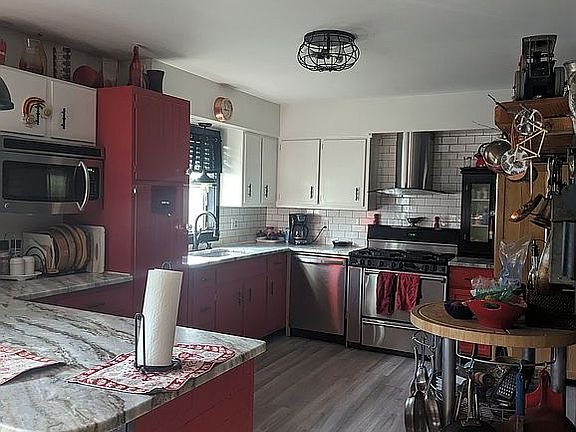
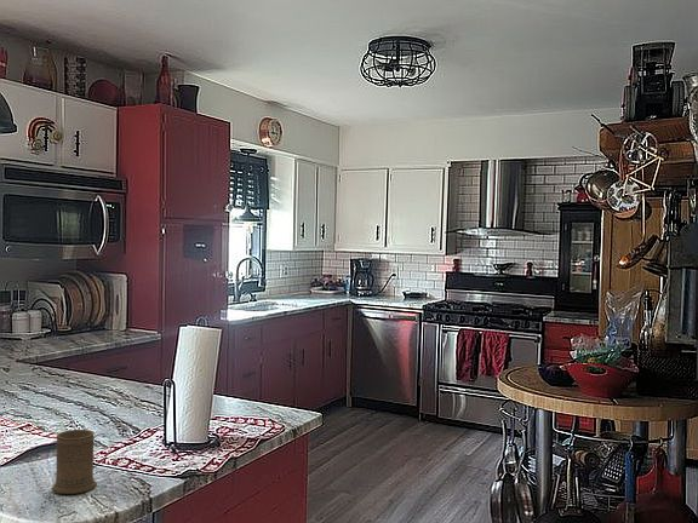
+ mug (81, 459)
